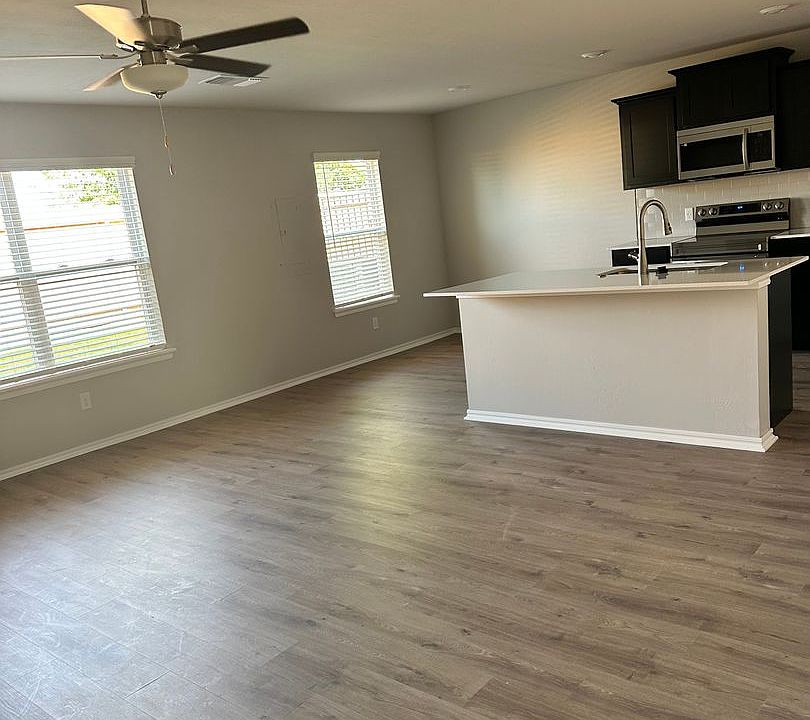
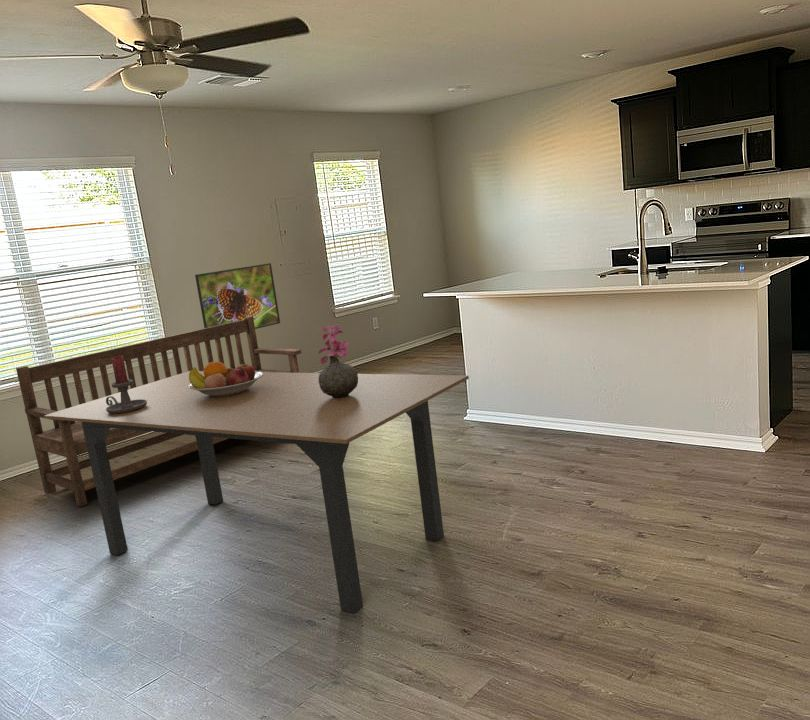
+ candle holder (118, 382)
+ bench (170, 376)
+ vase (334, 361)
+ fruit bowl (225, 376)
+ dining table (266, 441)
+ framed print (239, 300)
